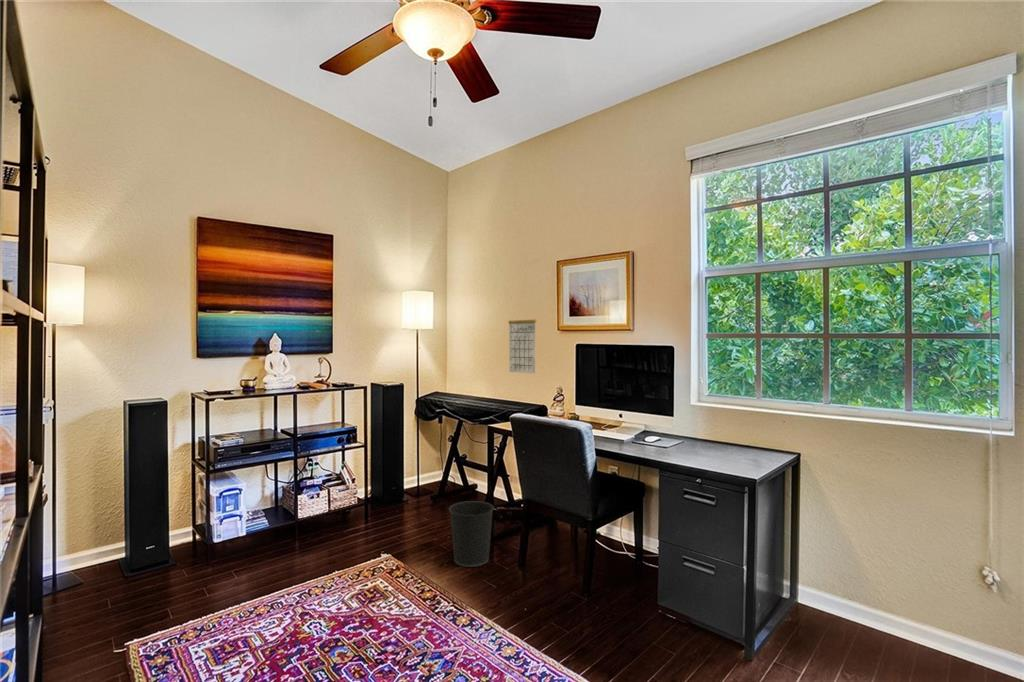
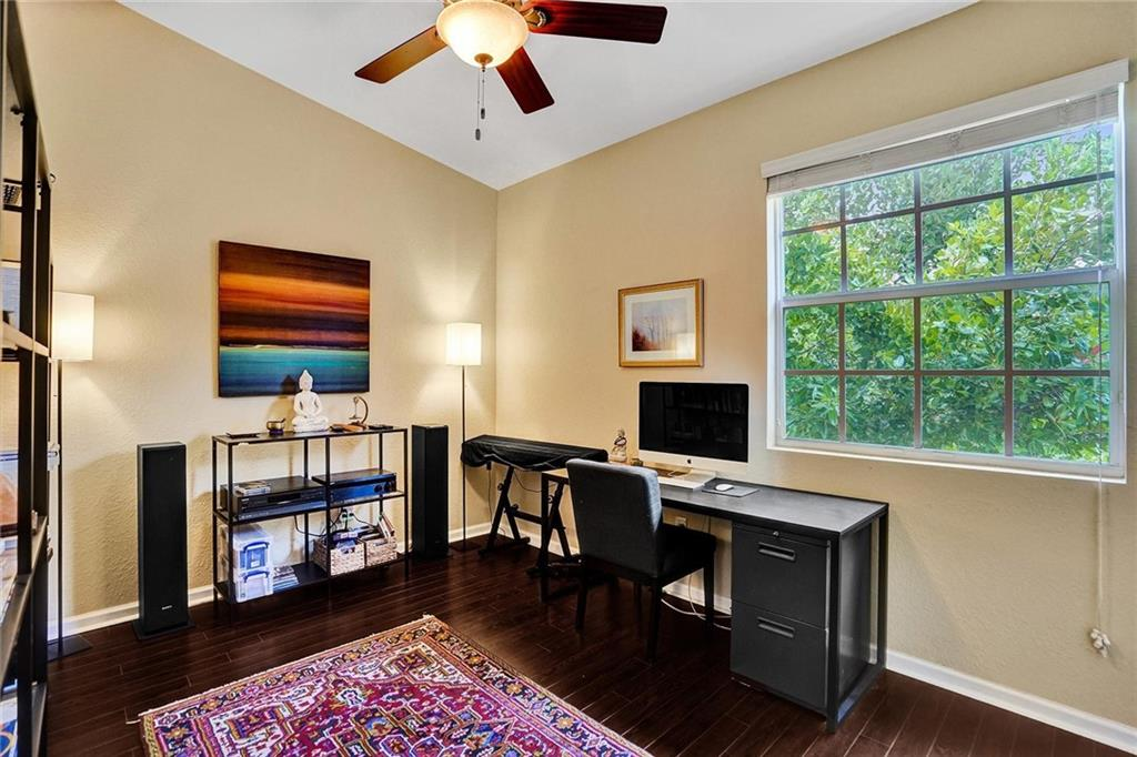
- calendar (522, 340)
- wastebasket (471, 533)
